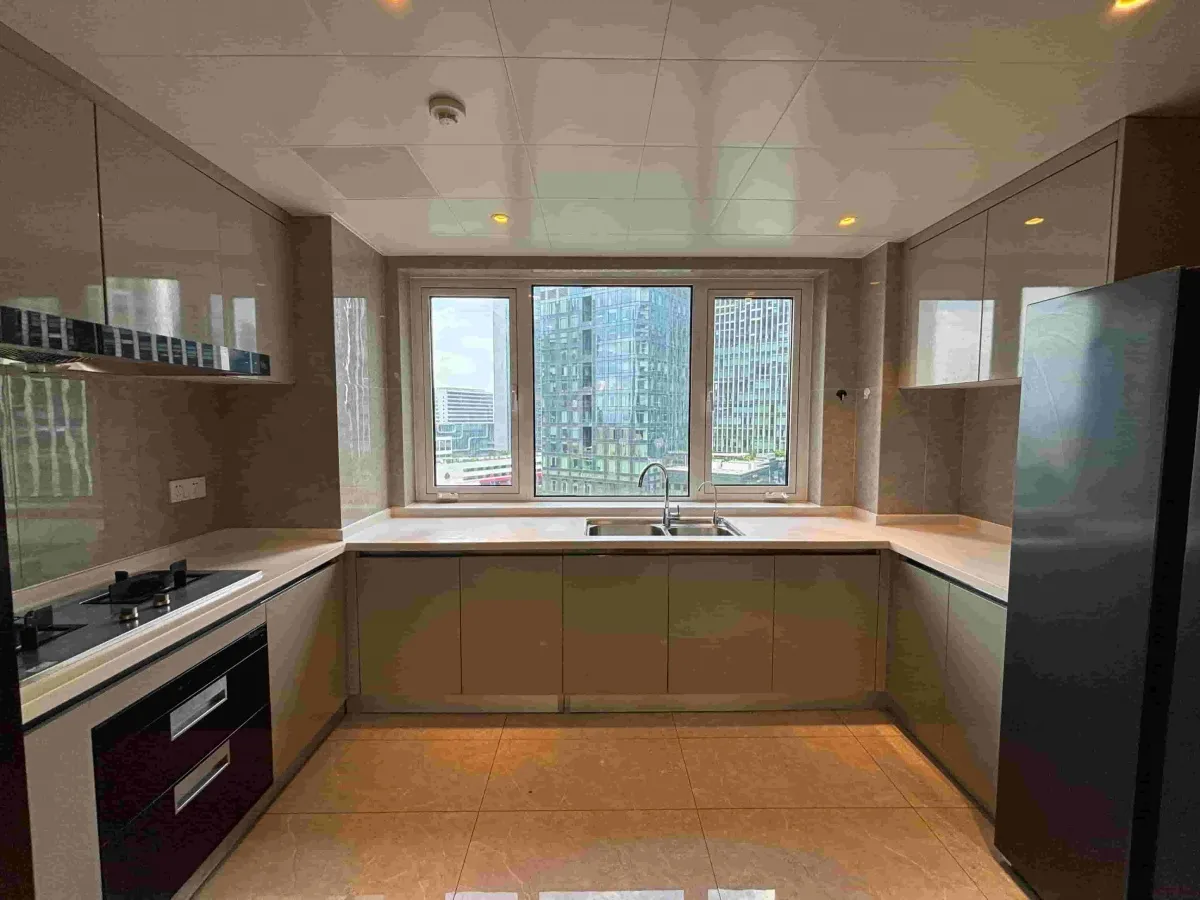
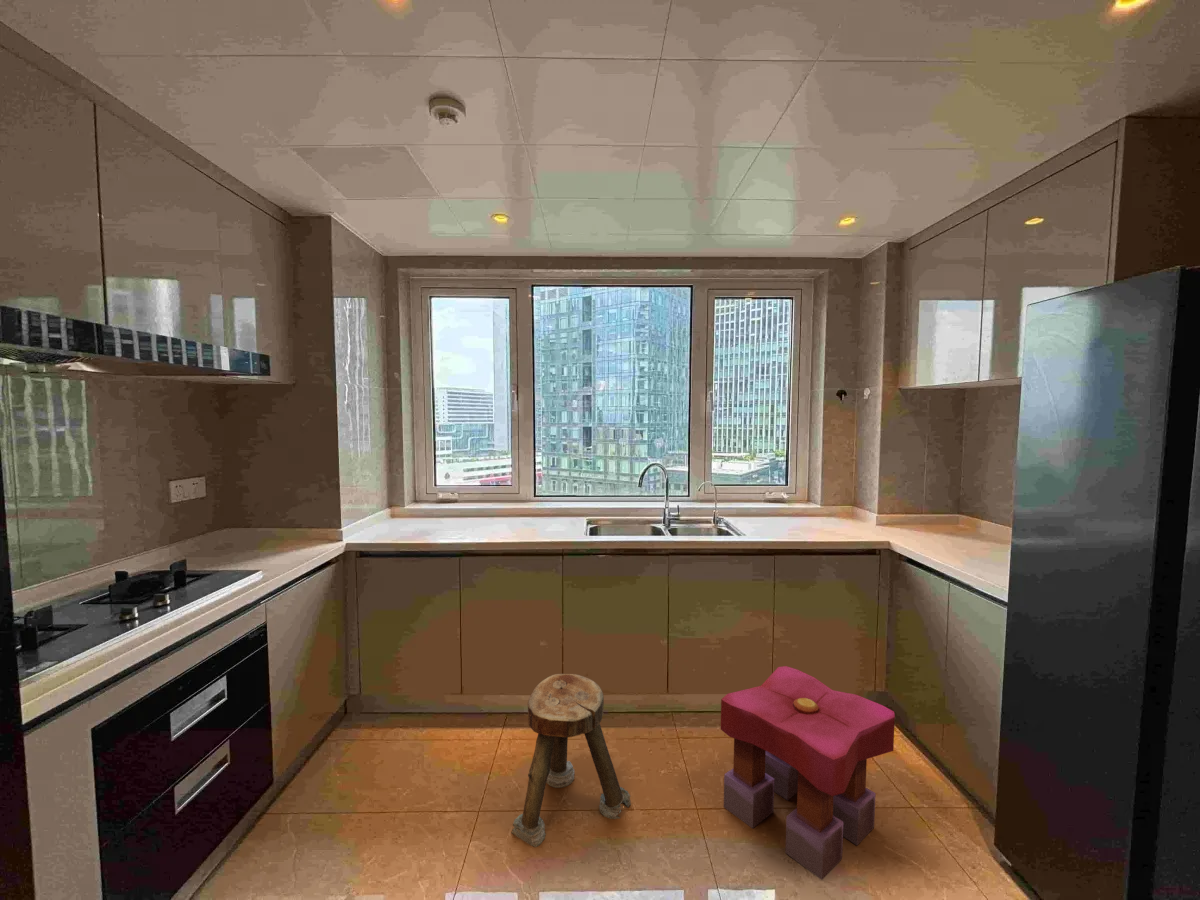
+ stool (565, 752)
+ stool (805, 760)
